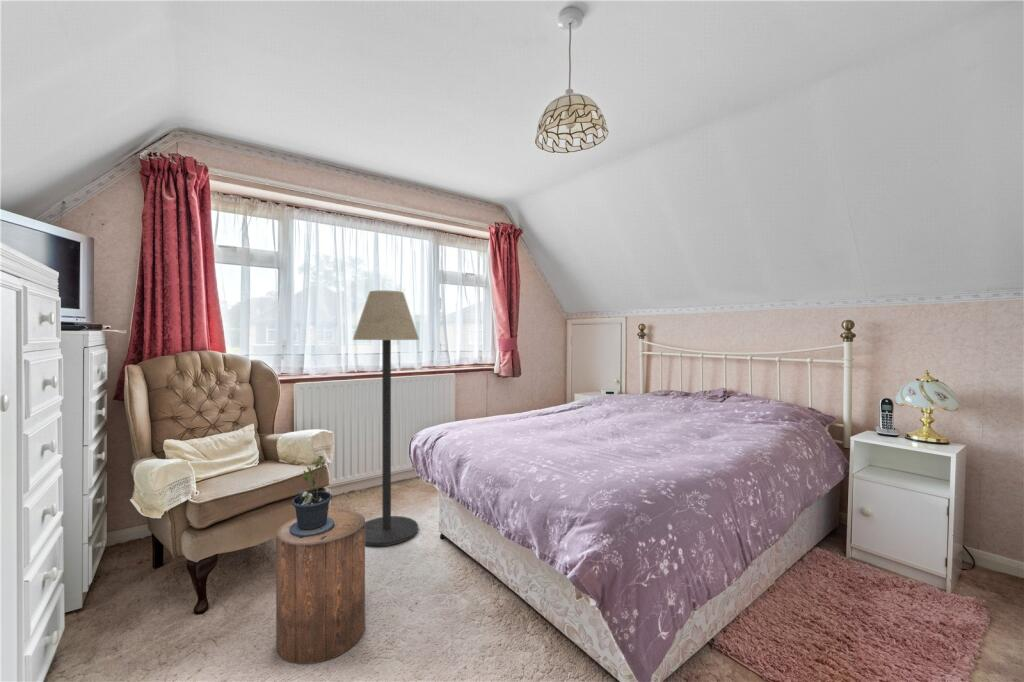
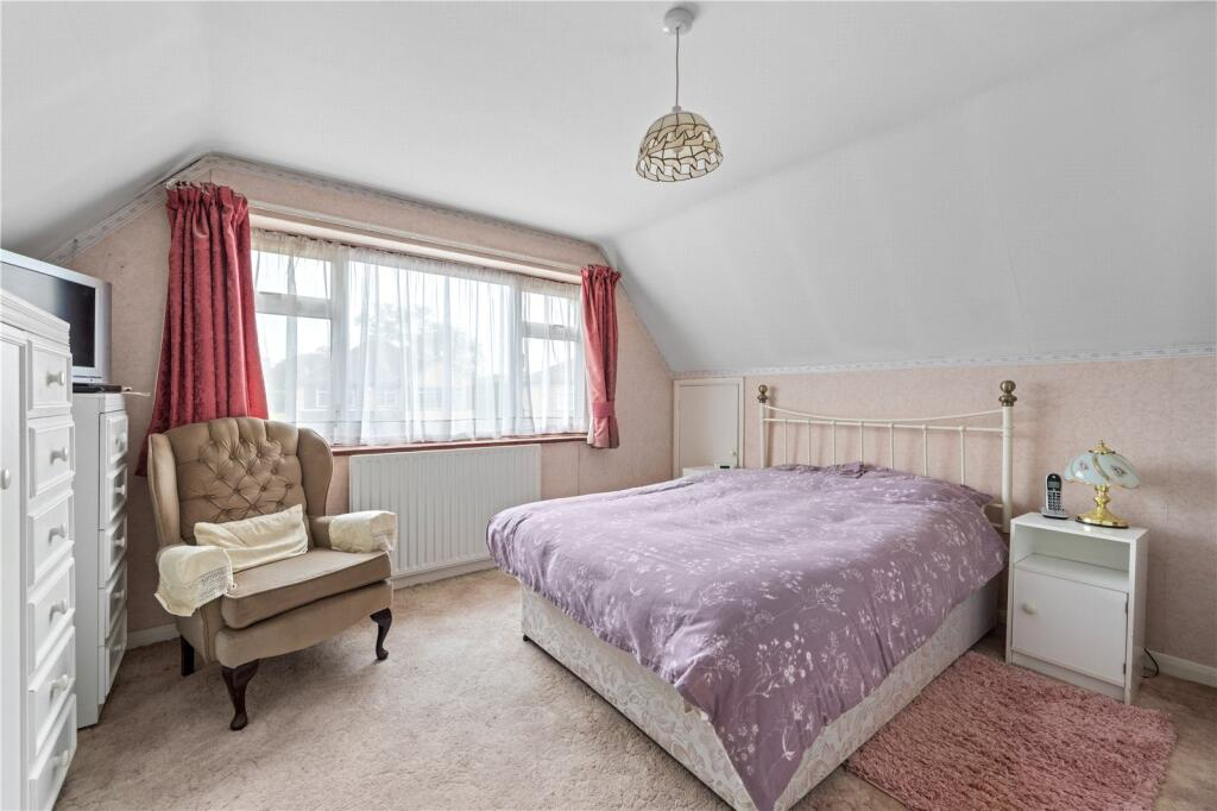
- floor lamp (386, 412)
- stool (322, 579)
- potted plant (312, 492)
